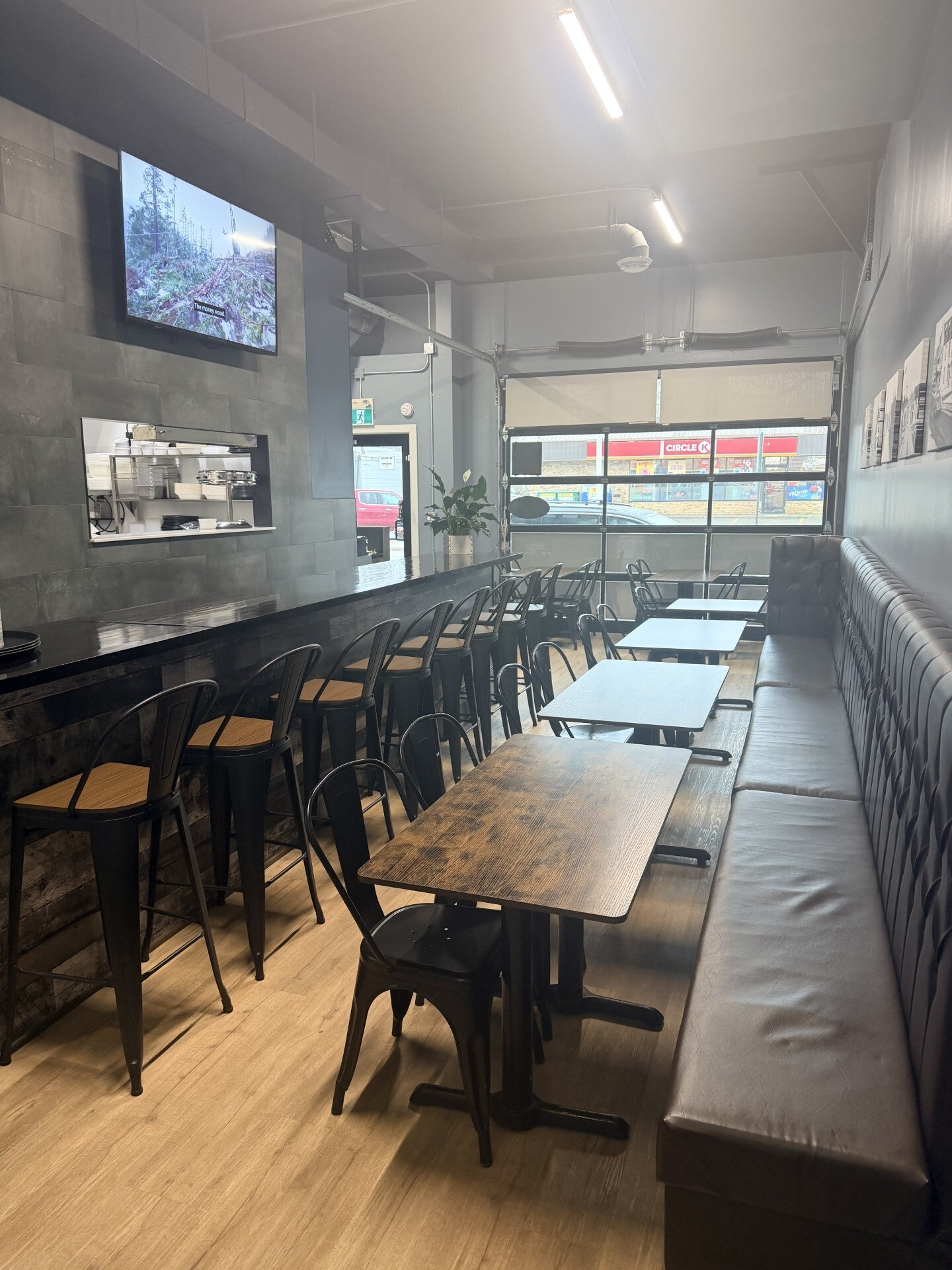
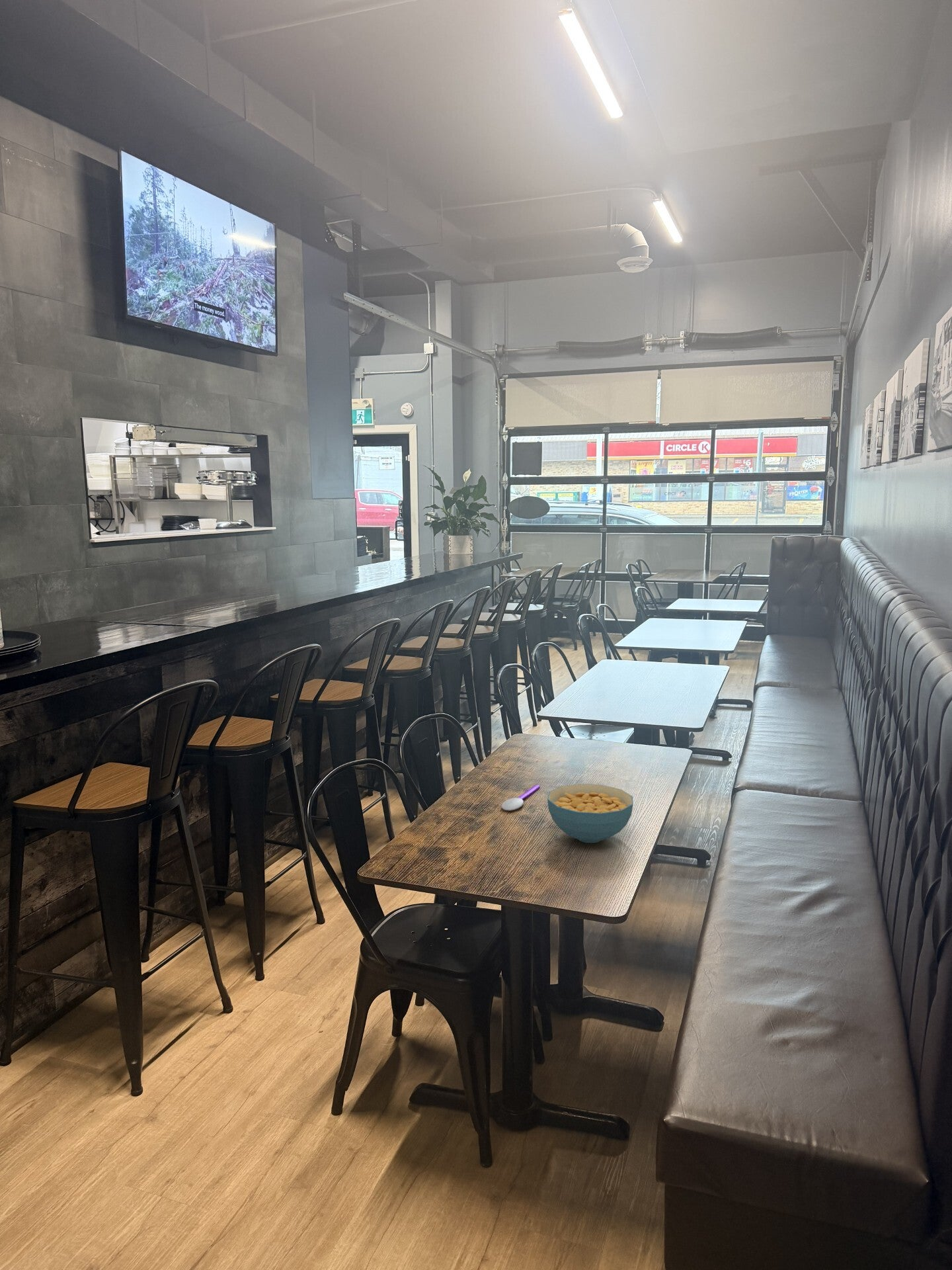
+ spoon (522, 796)
+ cereal bowl (590, 818)
